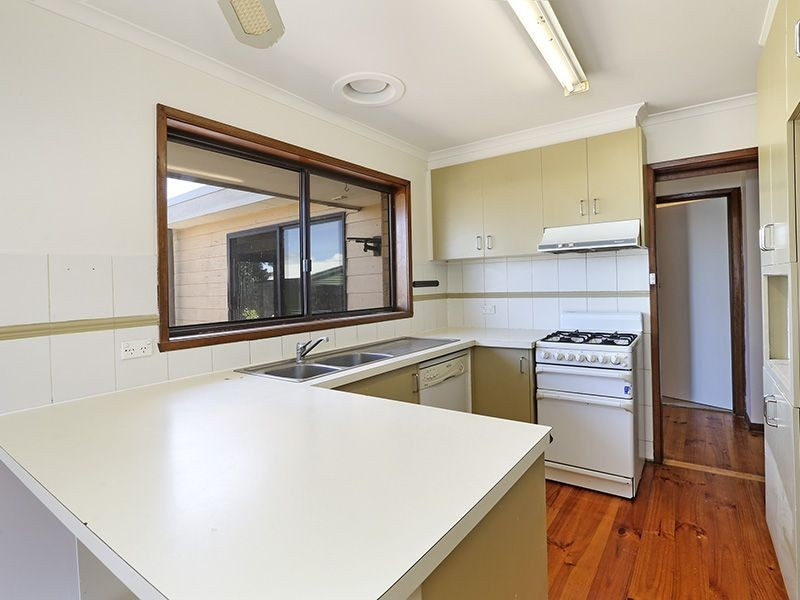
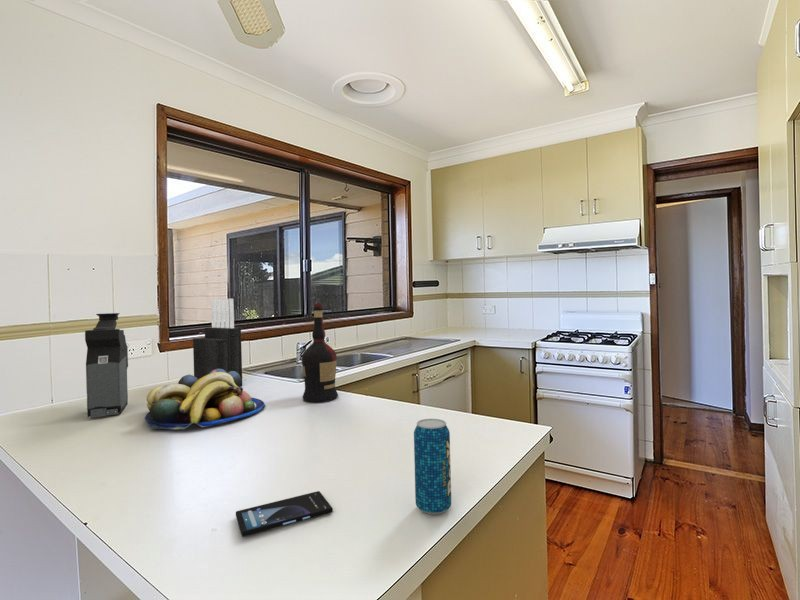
+ liquor (319, 350)
+ knife block (214, 342)
+ smartphone (284, 512)
+ beverage can (432, 465)
+ fruit bowl (207, 392)
+ coffee maker (108, 361)
